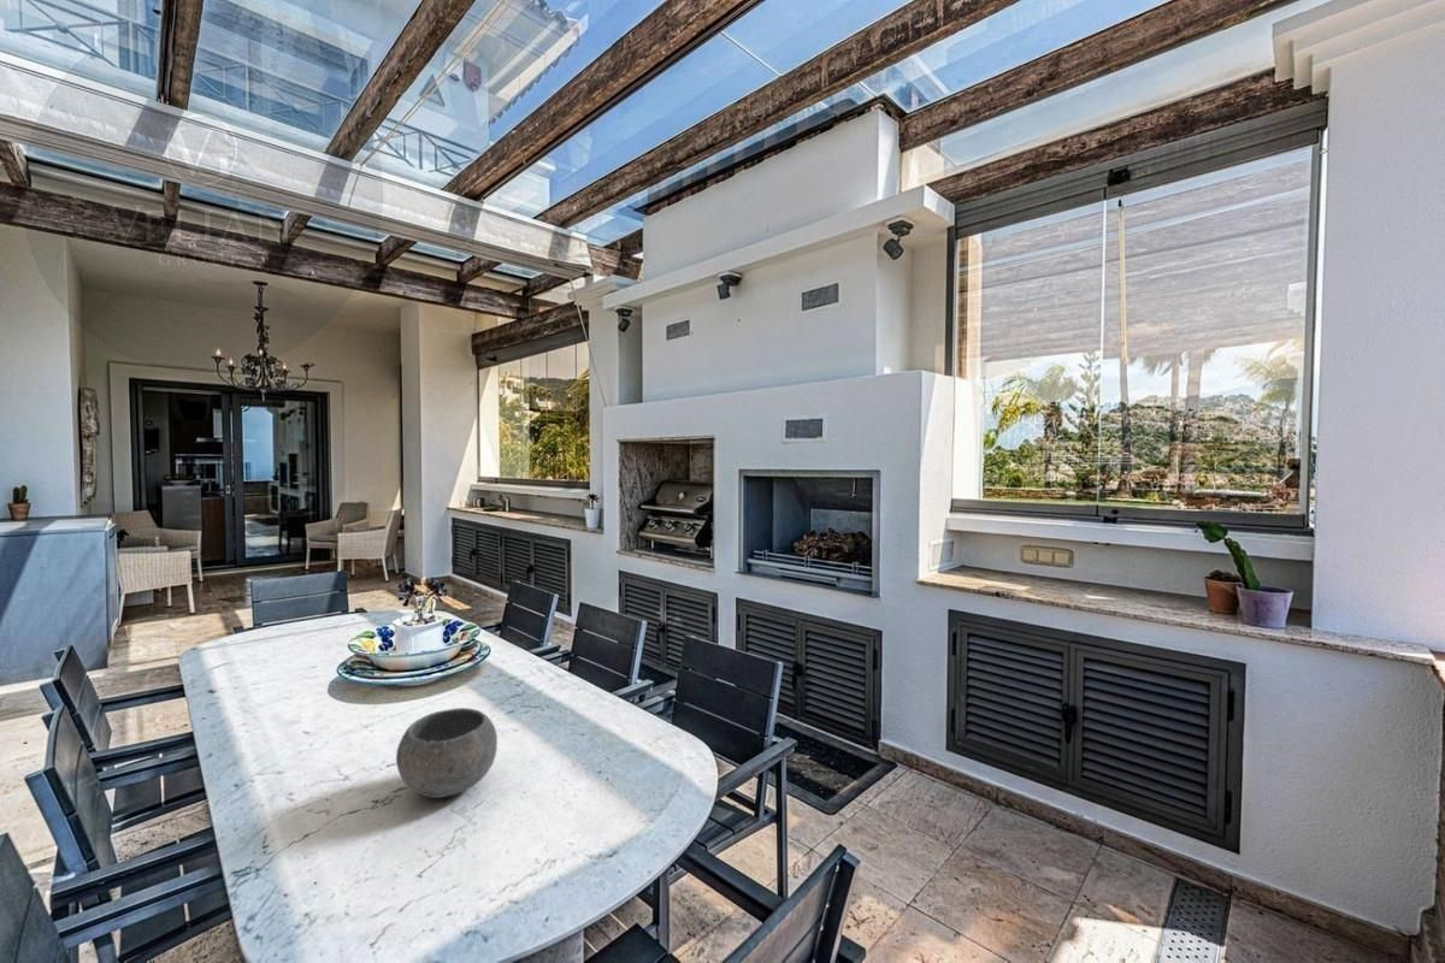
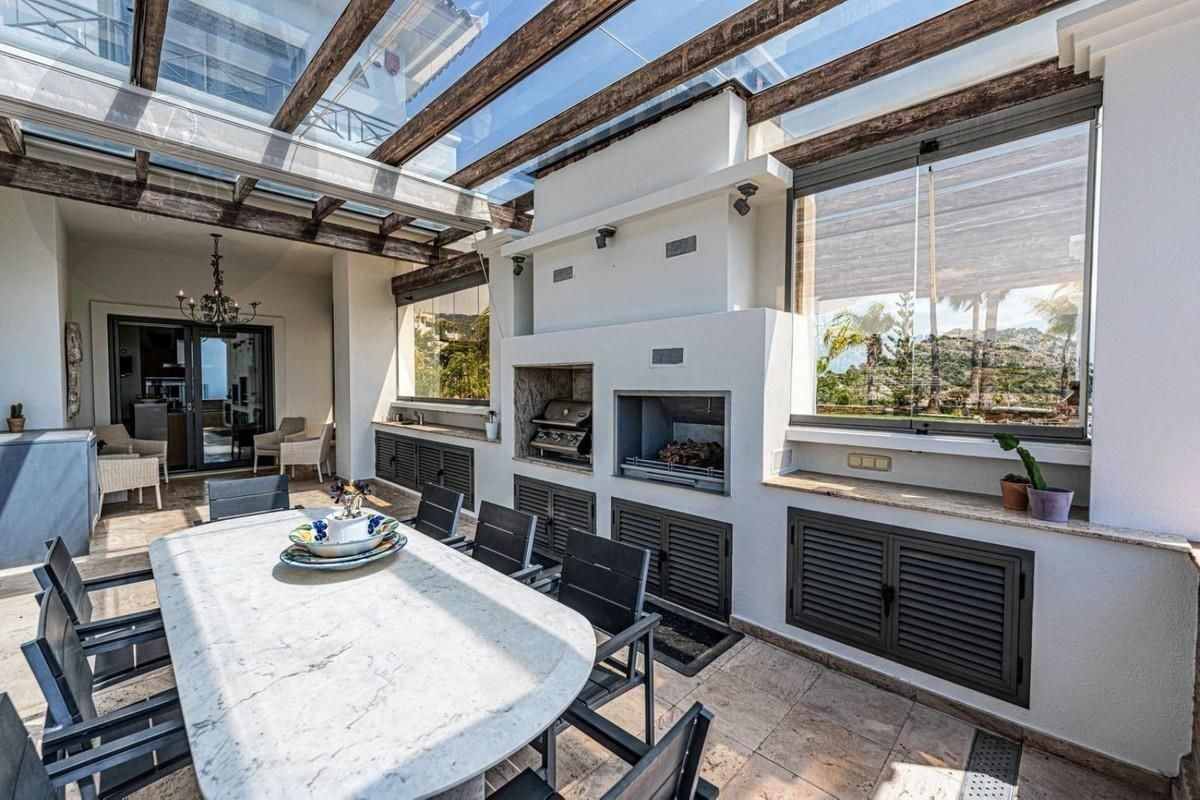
- bowl (448, 754)
